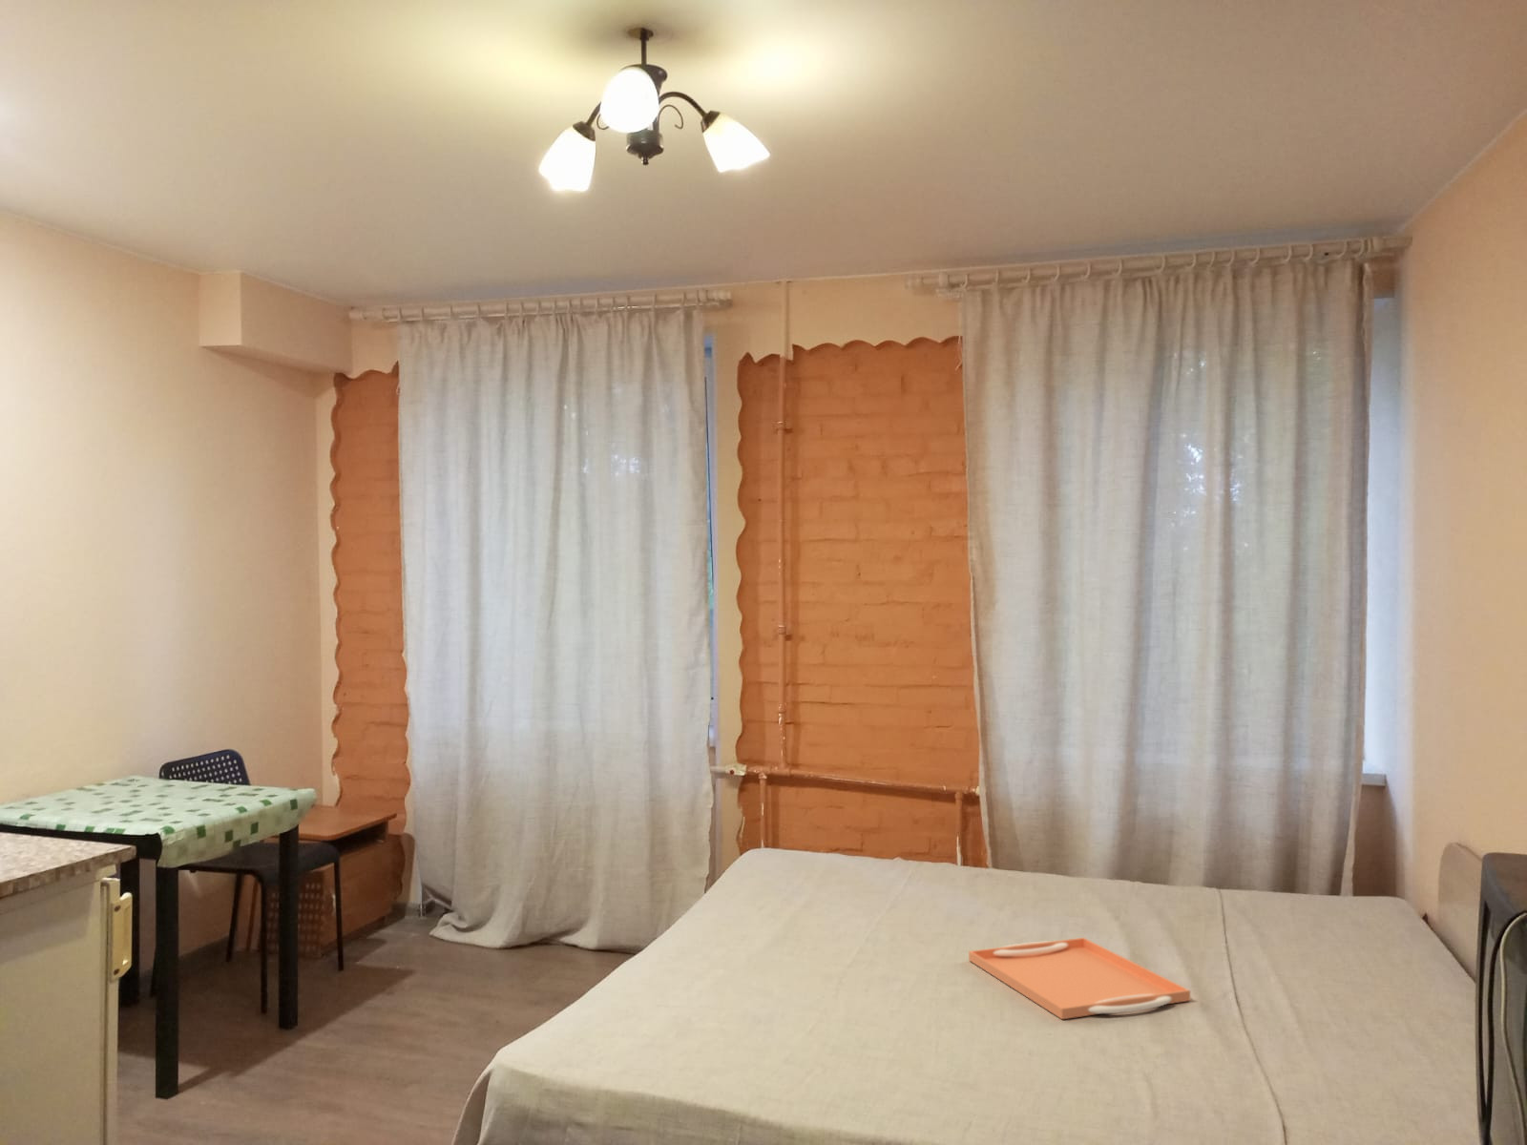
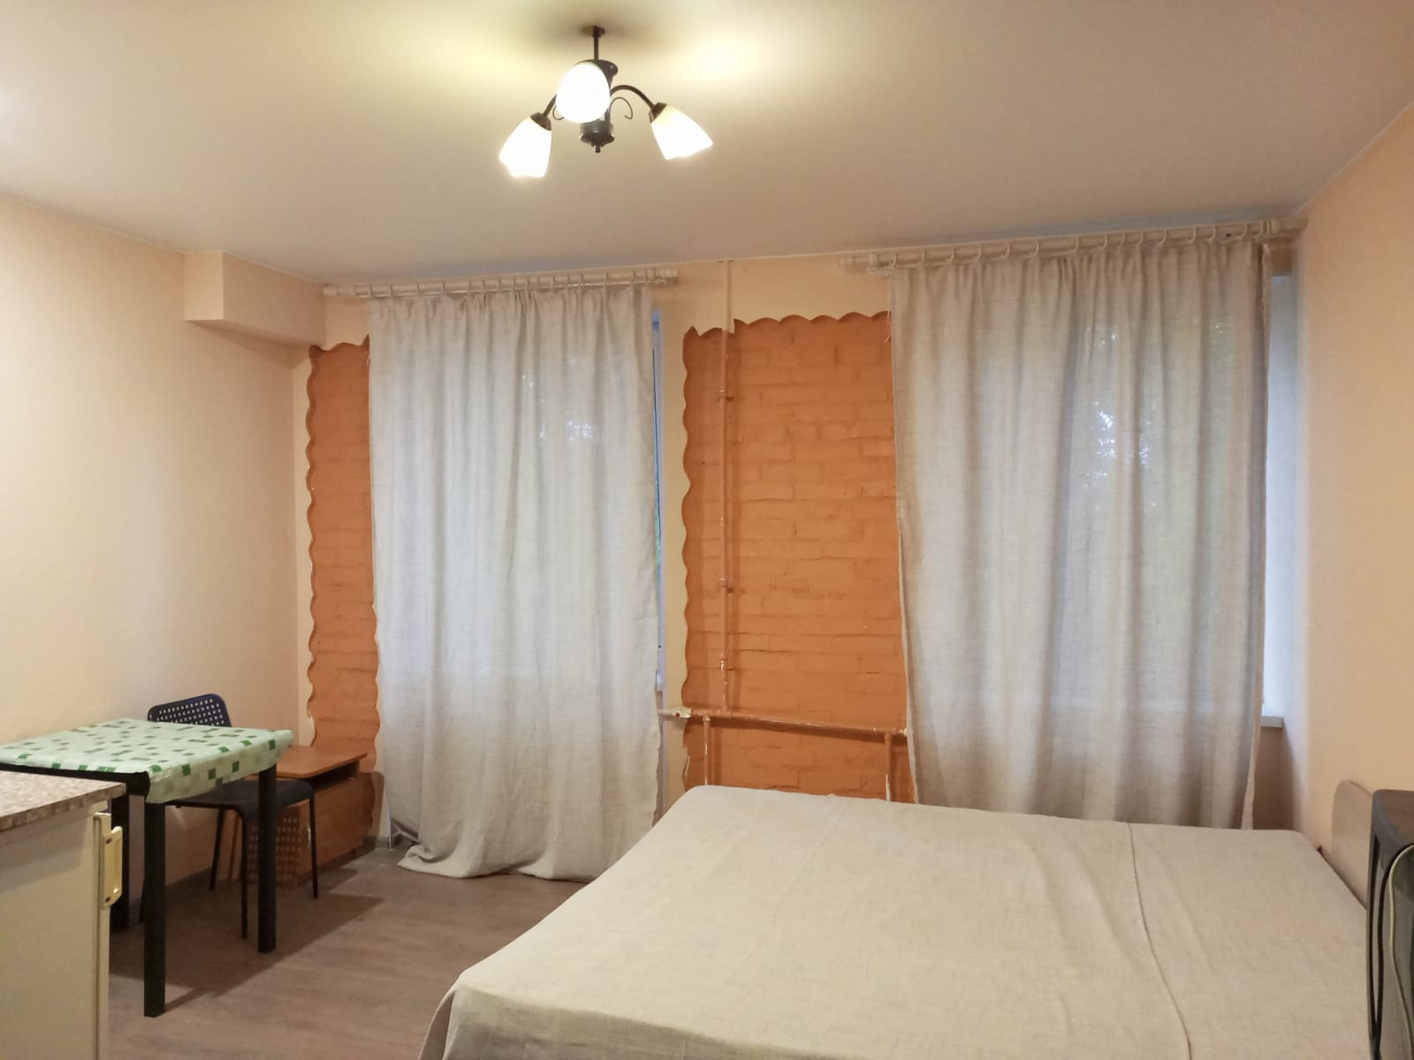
- serving tray (1074, 974)
